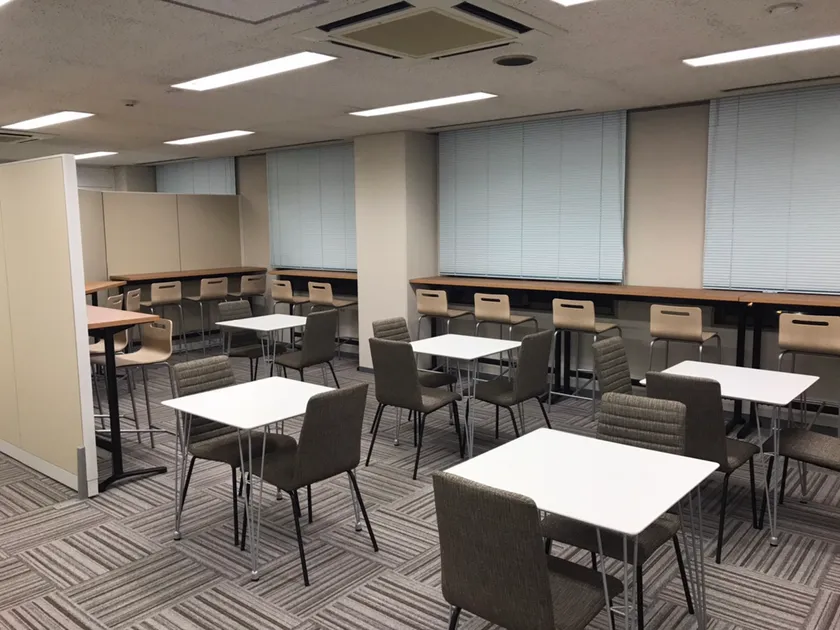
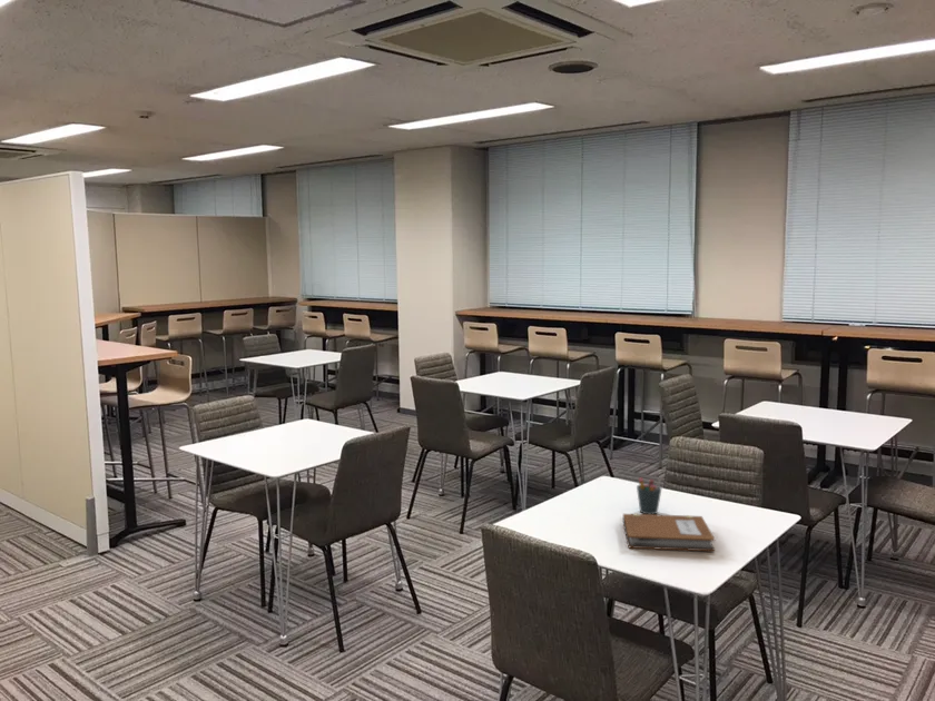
+ pen holder (648, 493)
+ notebook (668, 531)
